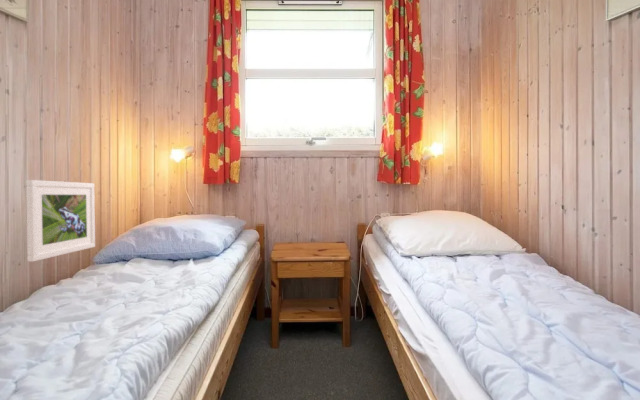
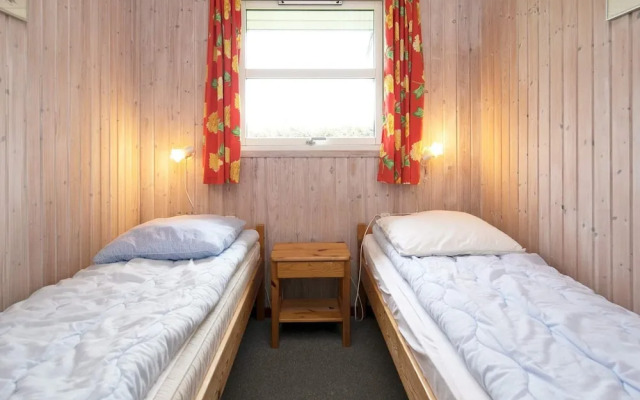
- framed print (65, 217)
